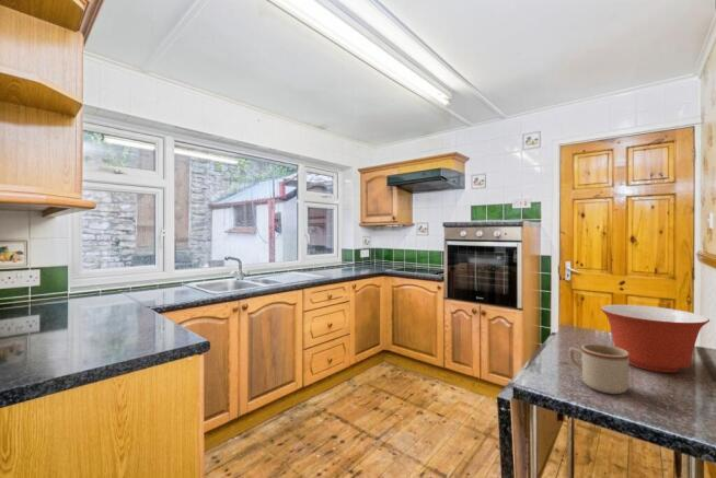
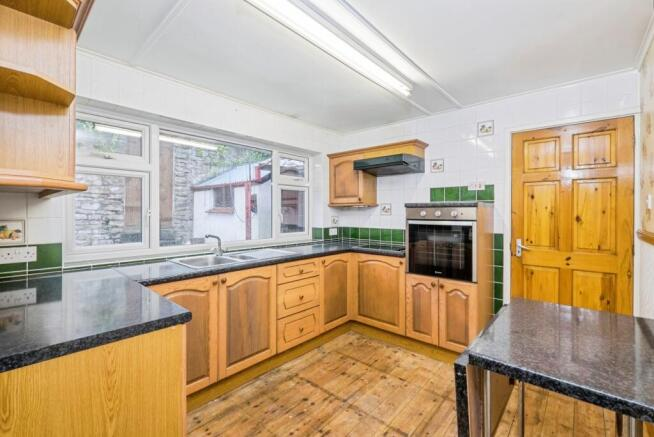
- mug (597, 366)
- mixing bowl (650, 338)
